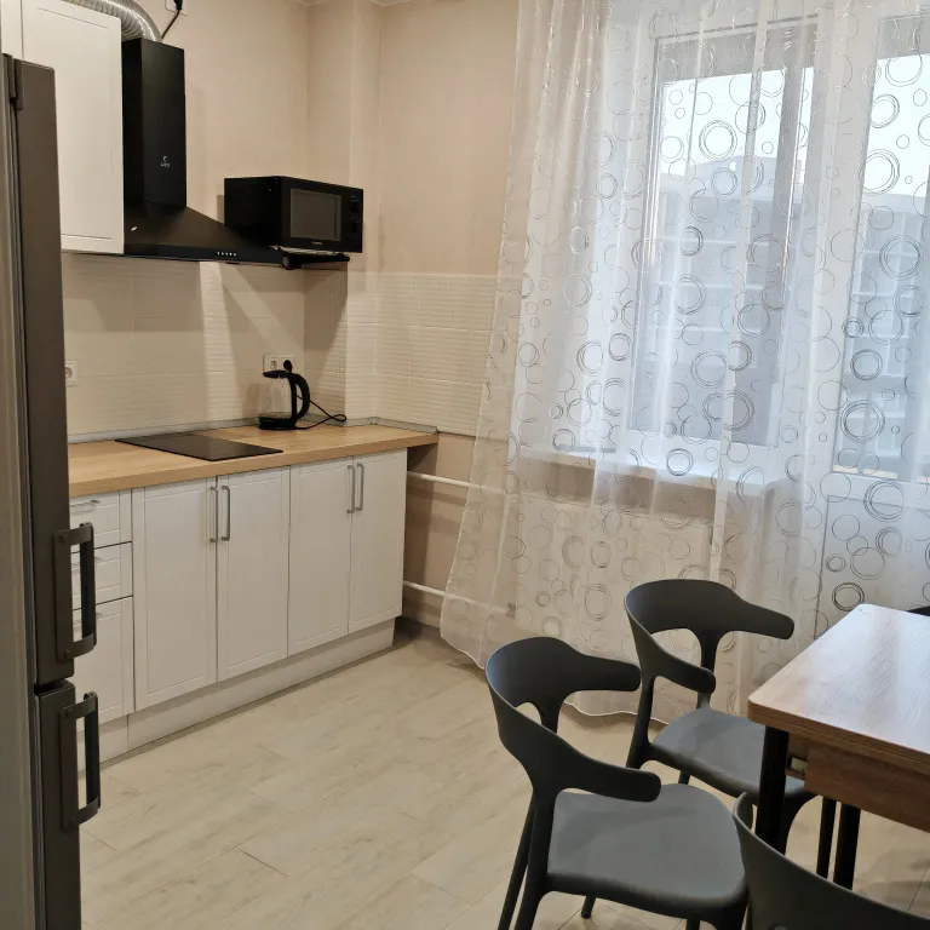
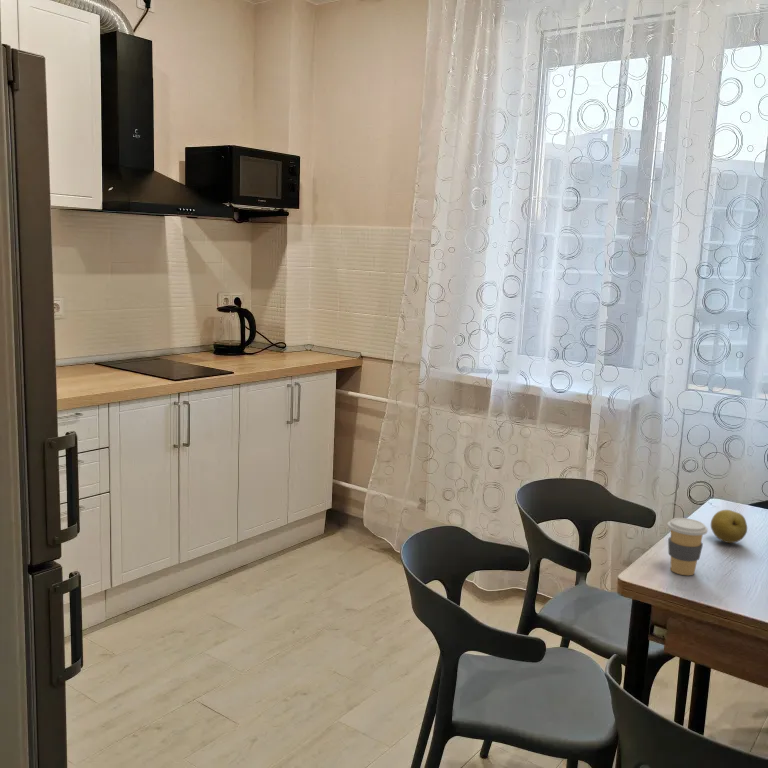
+ fruit (728, 526)
+ coffee cup (685, 547)
